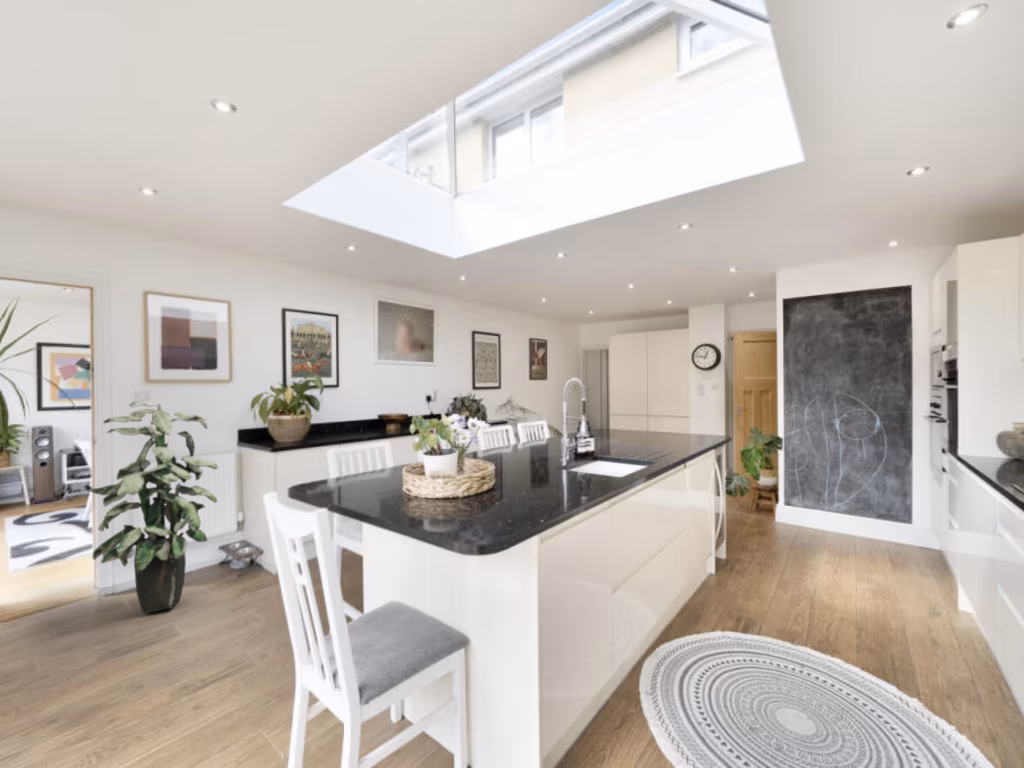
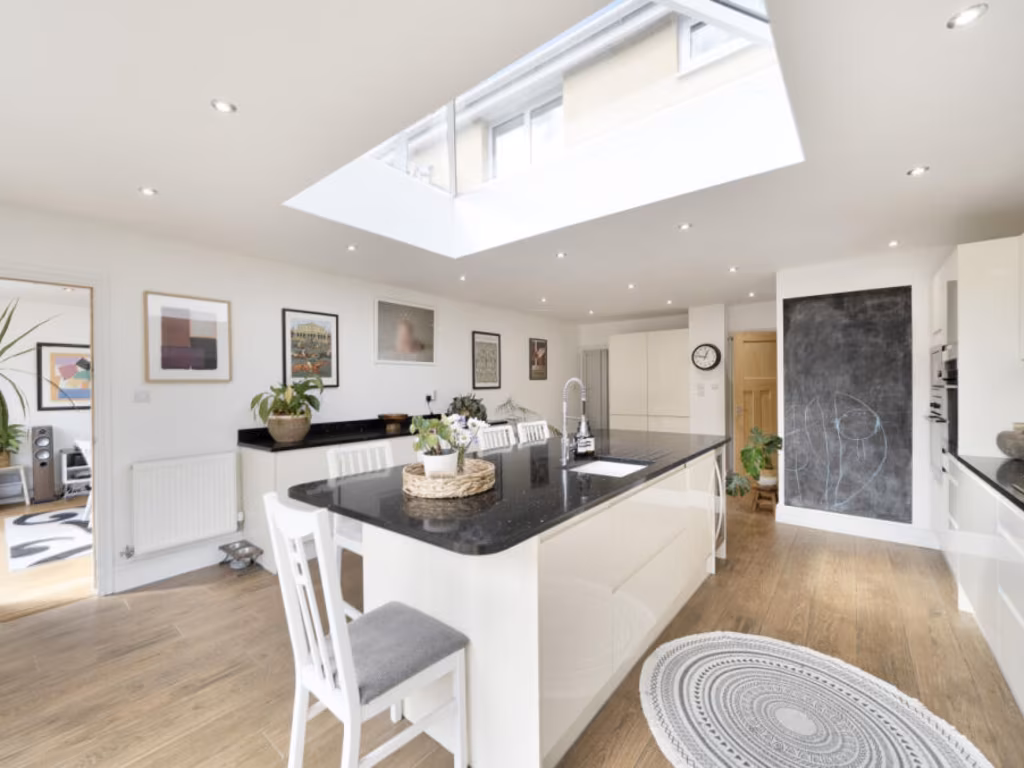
- indoor plant (154, 502)
